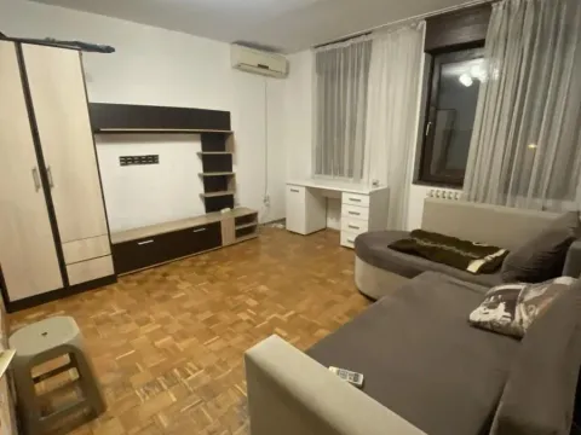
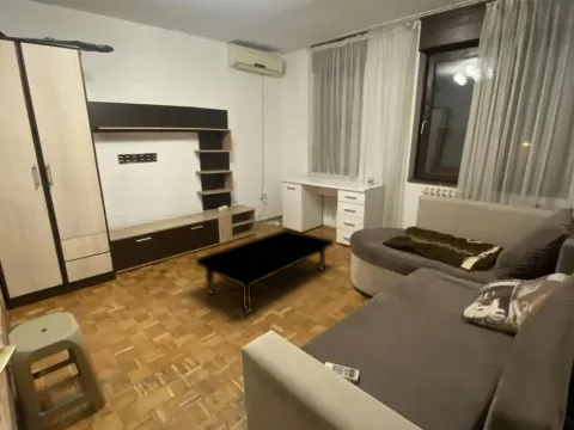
+ coffee table (270, 264)
